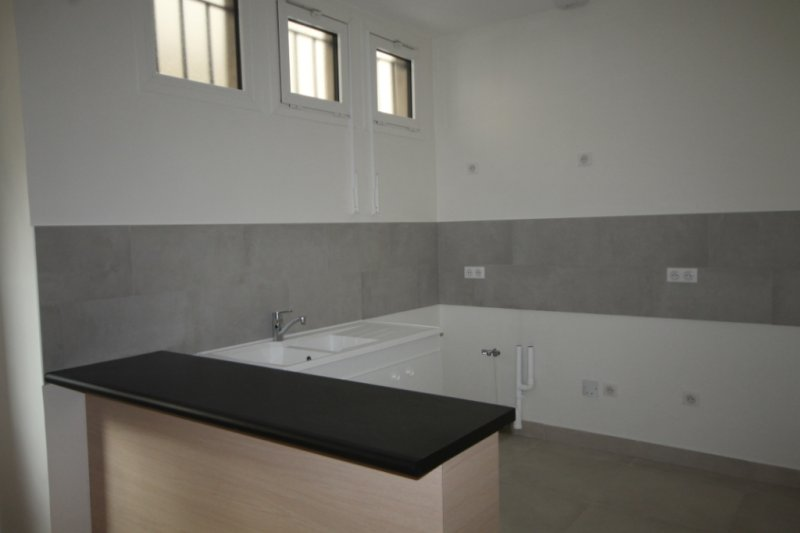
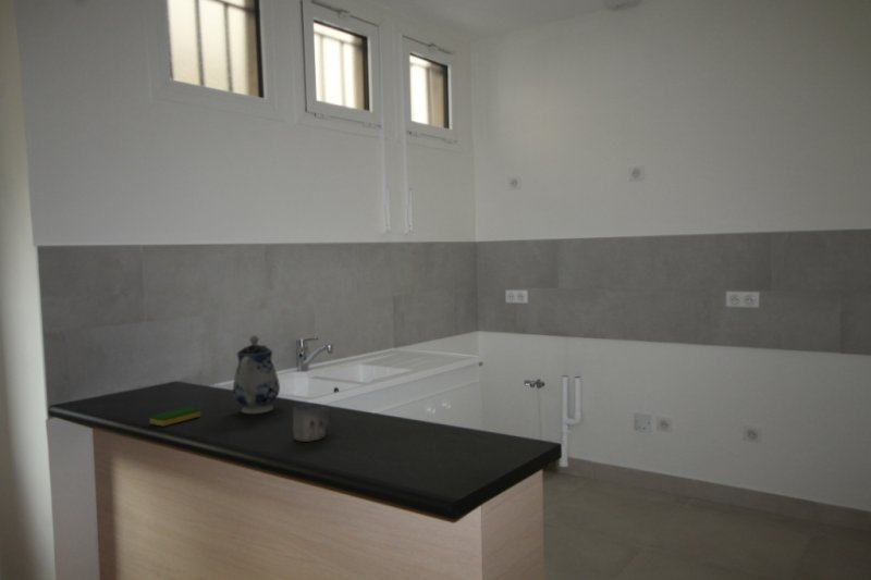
+ mug (312, 420)
+ dish sponge (175, 416)
+ teapot (255, 372)
